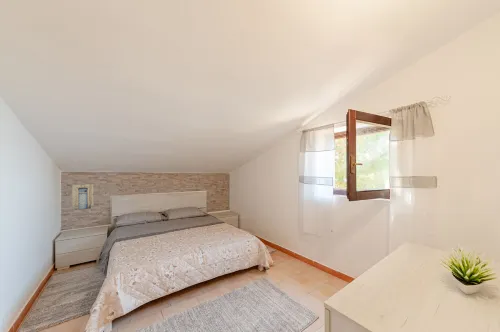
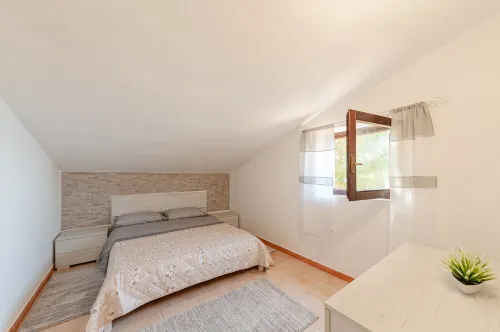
- wall art (83, 196)
